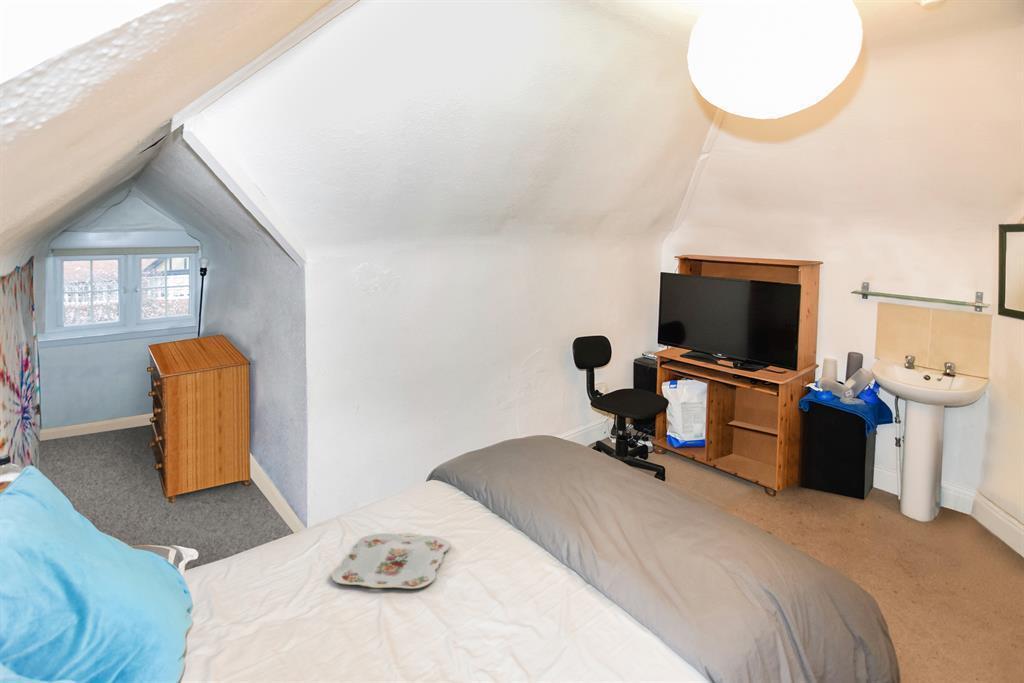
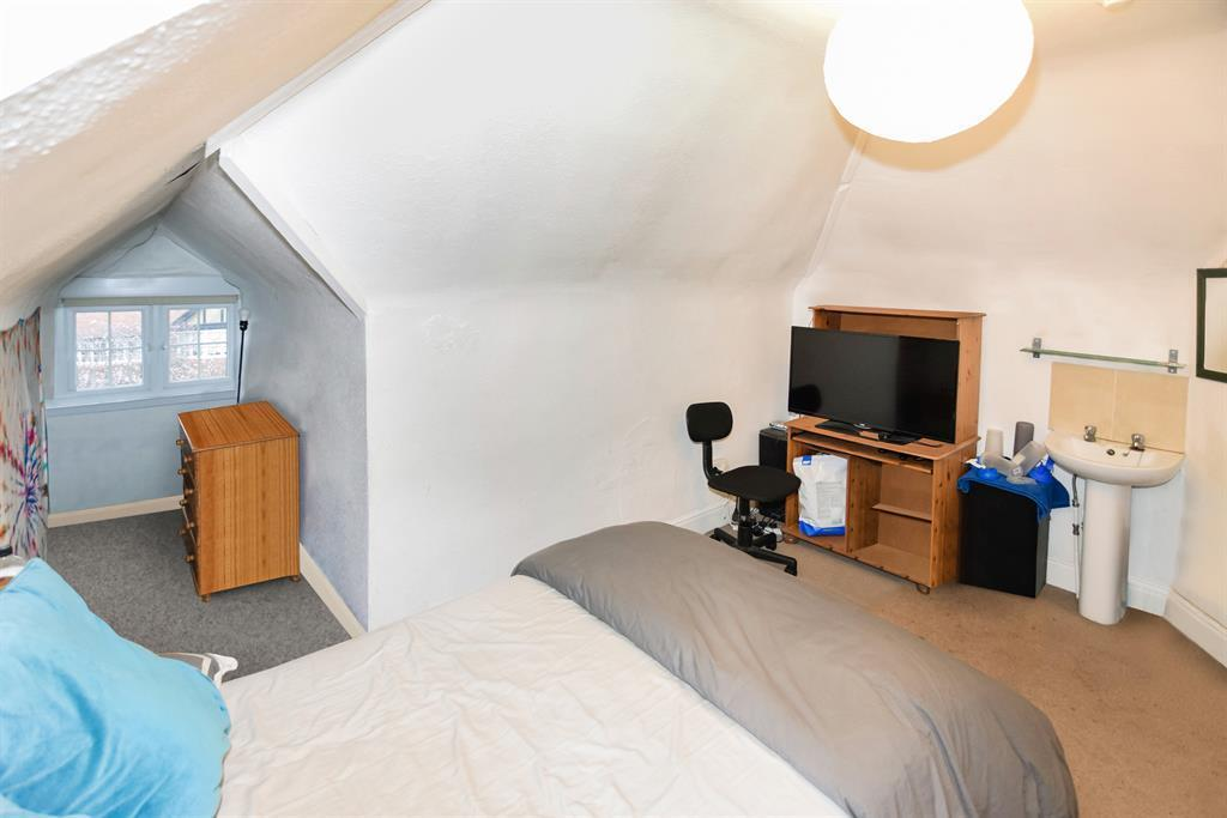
- serving tray (394, 559)
